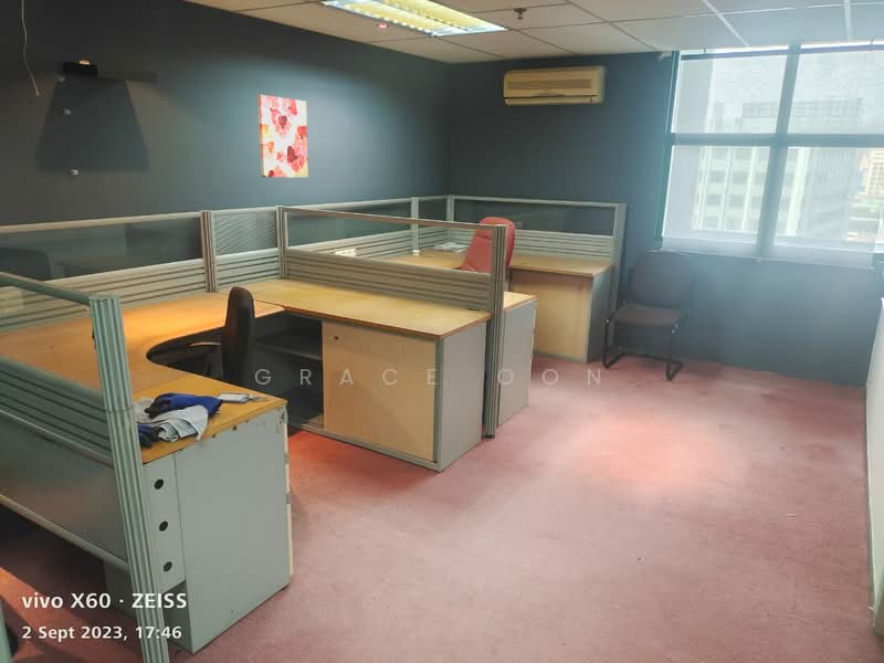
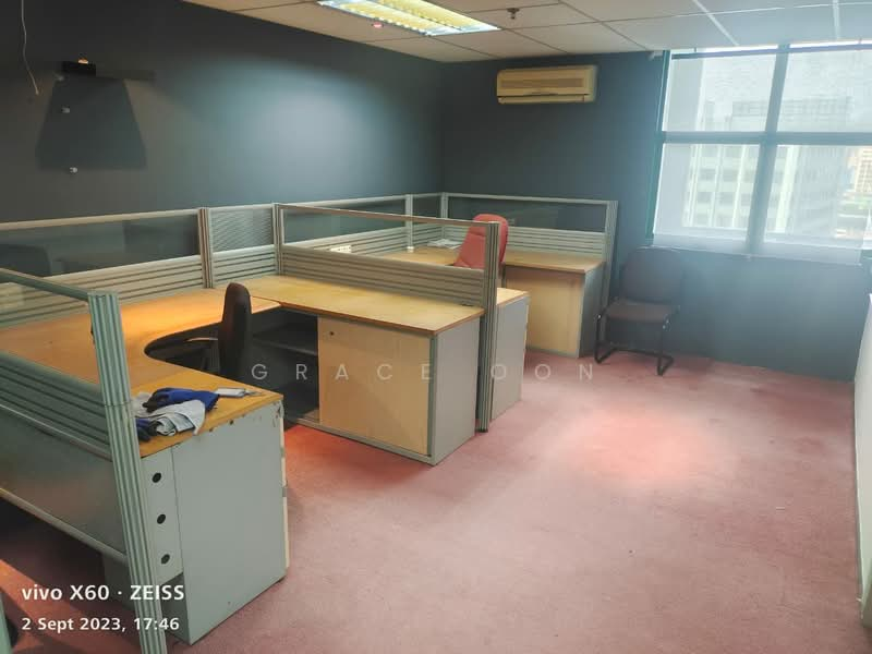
- wall art (284, 138)
